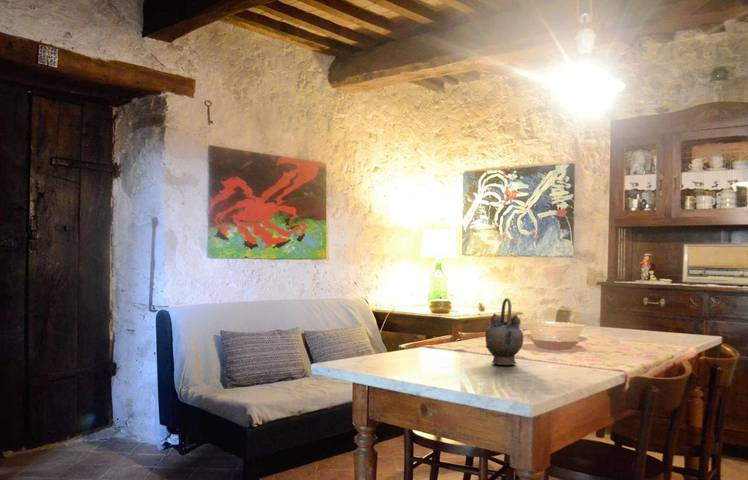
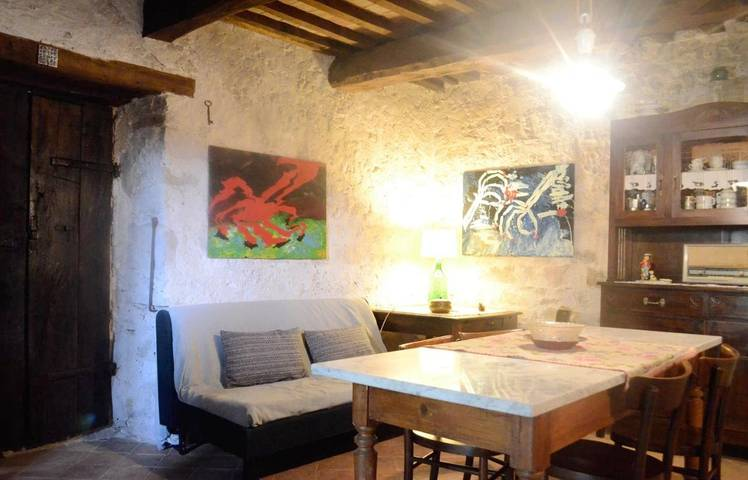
- teapot (505, 331)
